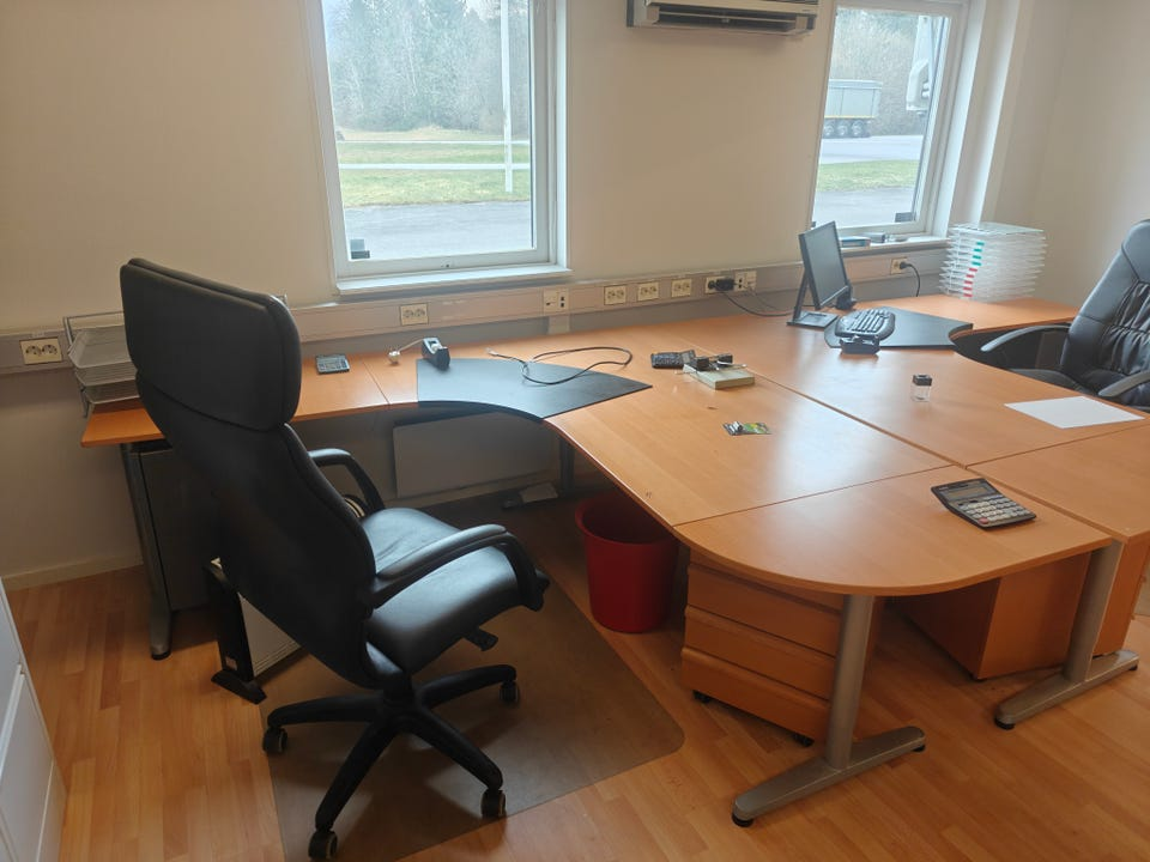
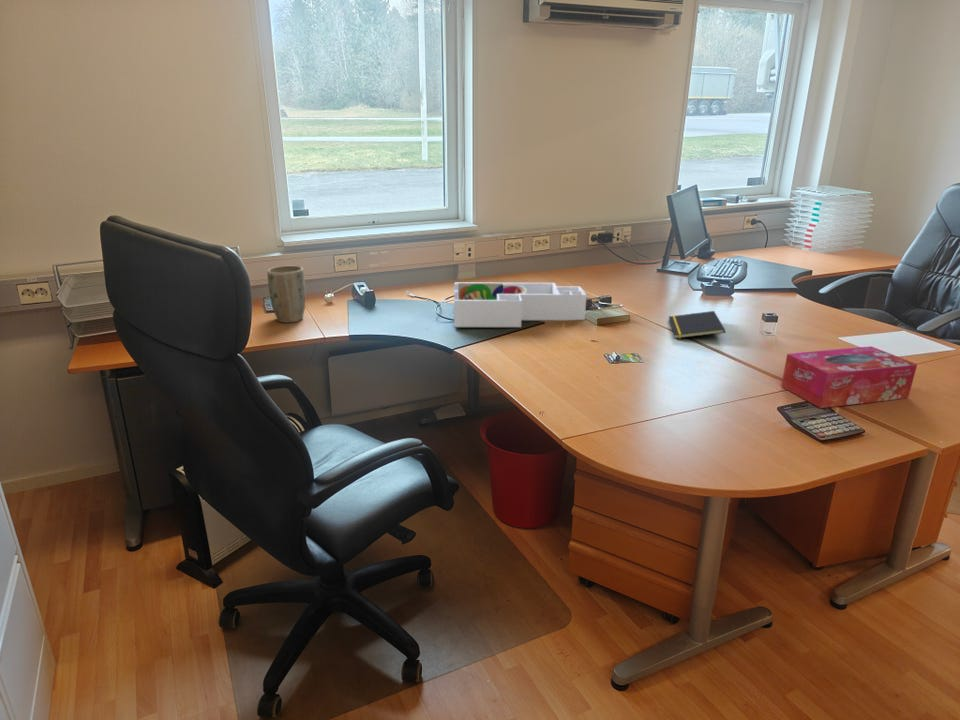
+ tissue box (847, 375)
+ notepad (695, 324)
+ plant pot (287, 294)
+ desk organizer (518, 303)
